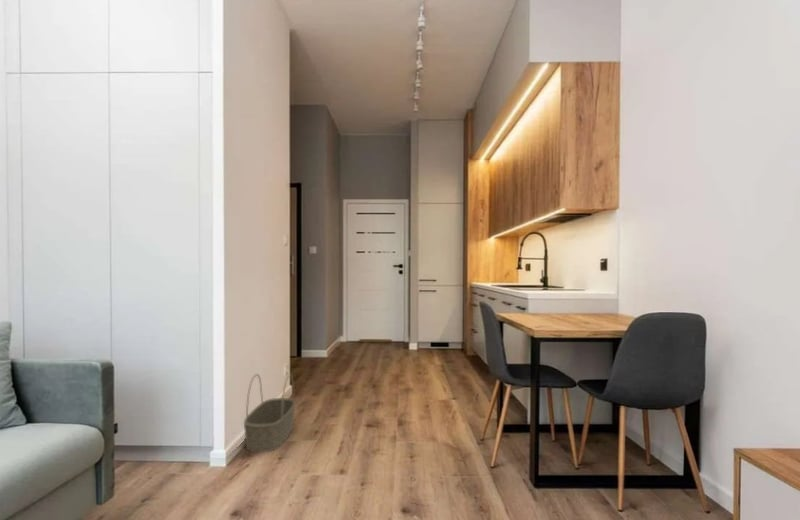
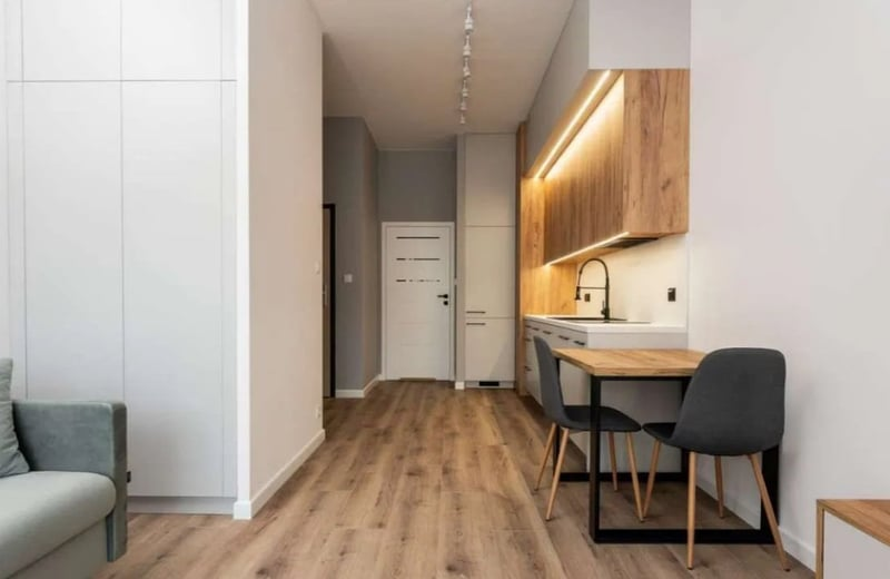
- basket (271, 406)
